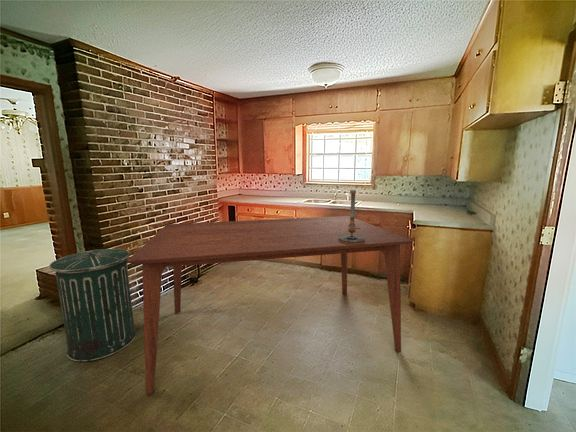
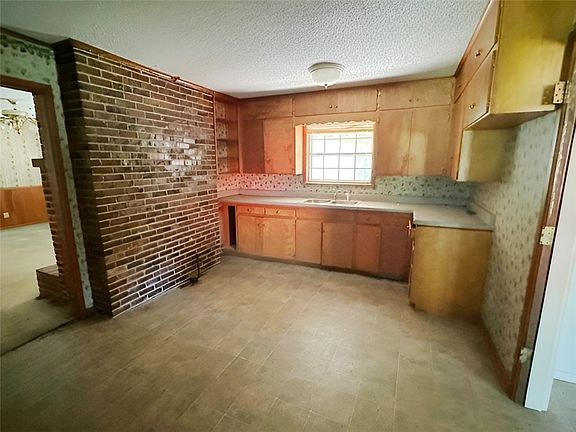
- dining table (273, 258)
- candlestick (352, 215)
- trash can (97, 298)
